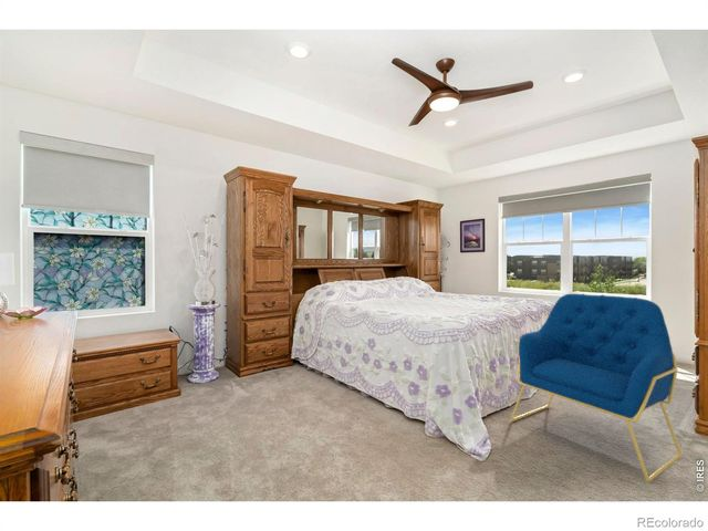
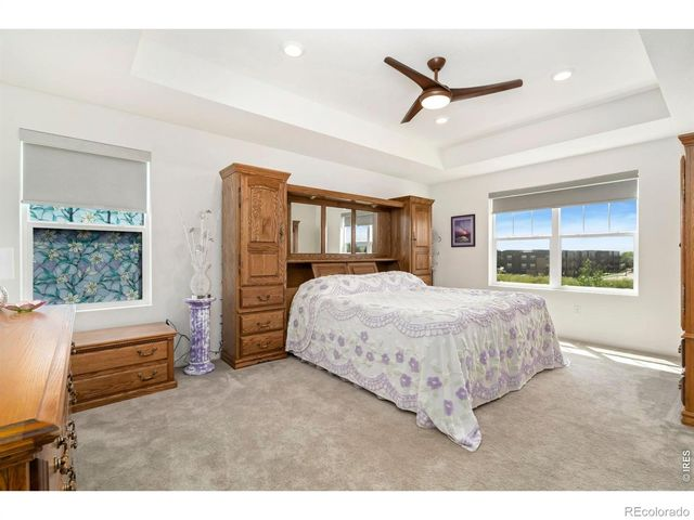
- armchair (589, 366)
